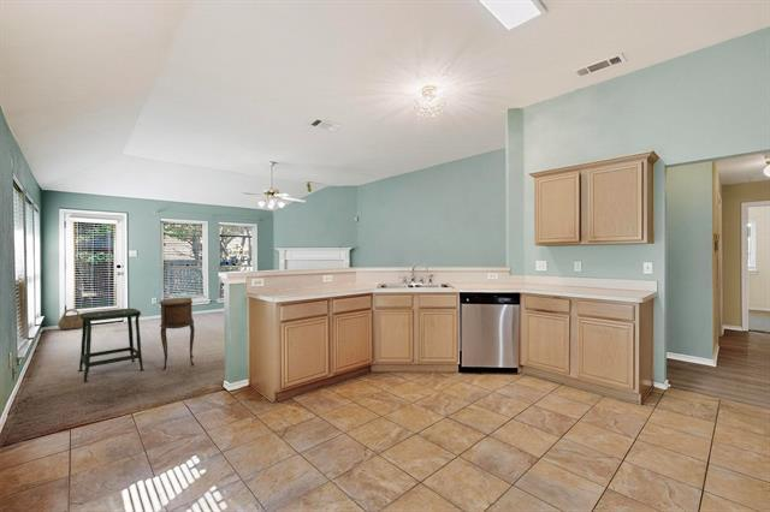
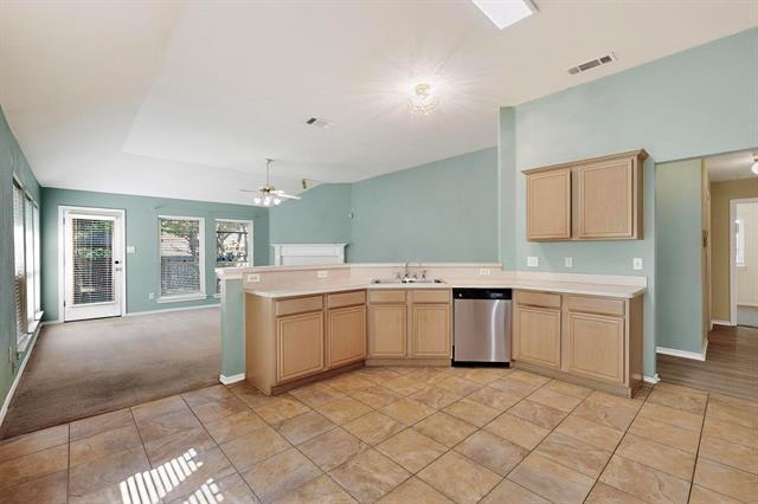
- stool (111, 350)
- basket (71, 318)
- side table (177, 327)
